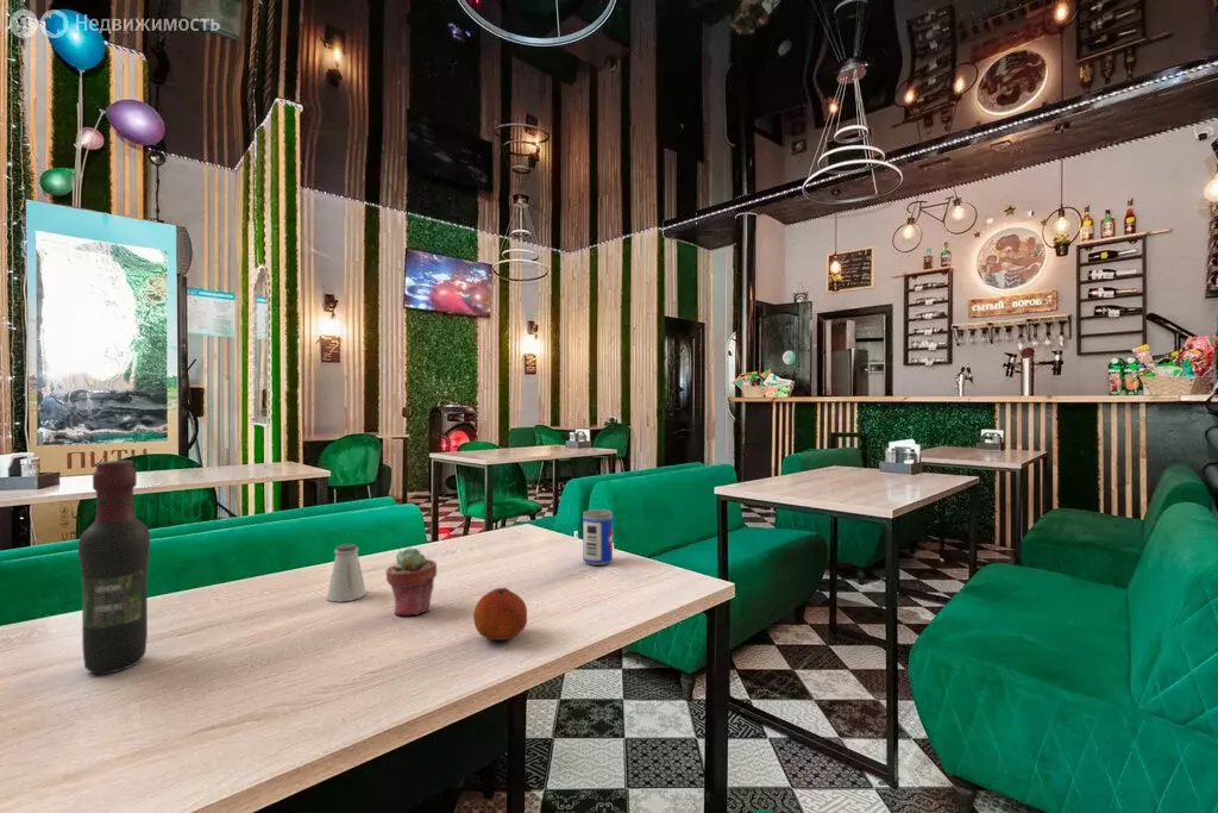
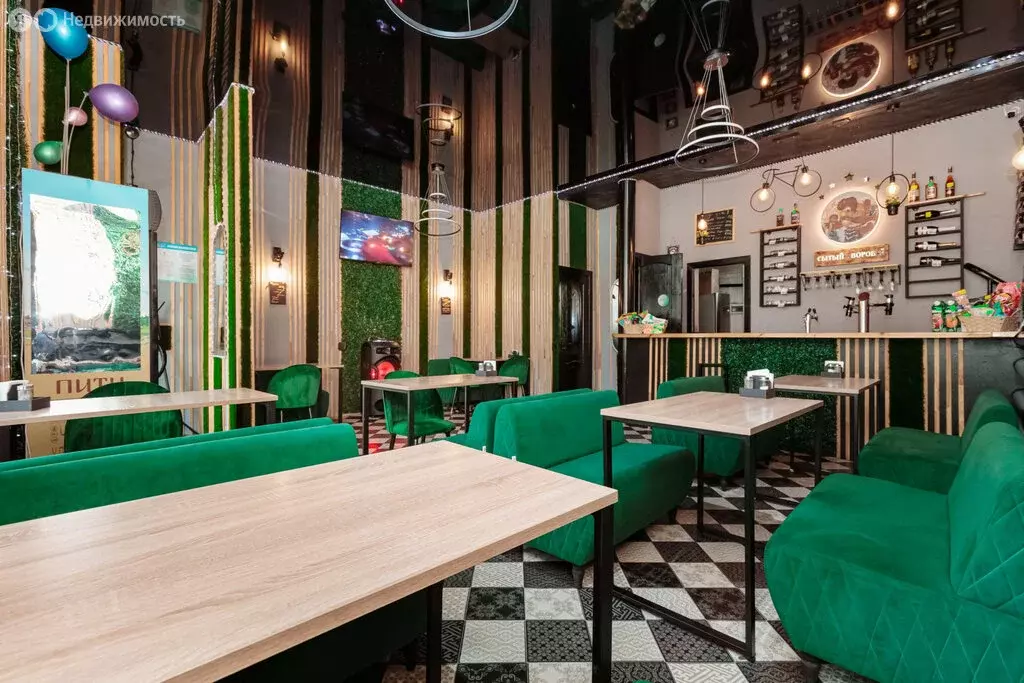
- potted succulent (412, 579)
- wine bottle (115, 563)
- saltshaker (346, 570)
- beer can (597, 537)
- fruit (501, 613)
